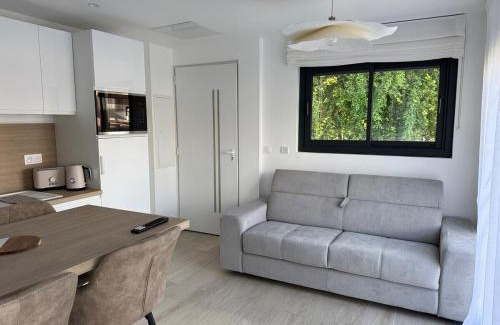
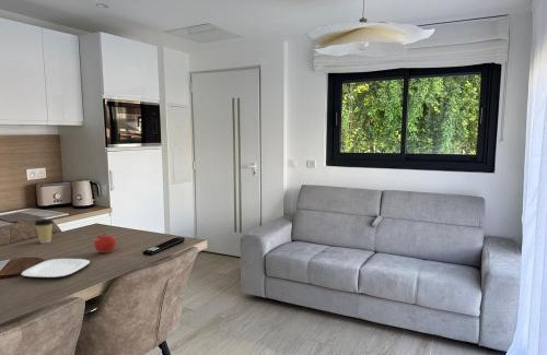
+ coffee cup (44, 230)
+ fruit (105, 242)
+ plate (57, 268)
